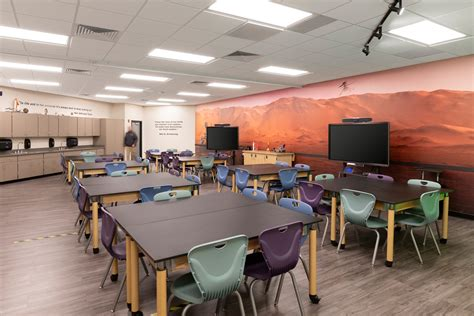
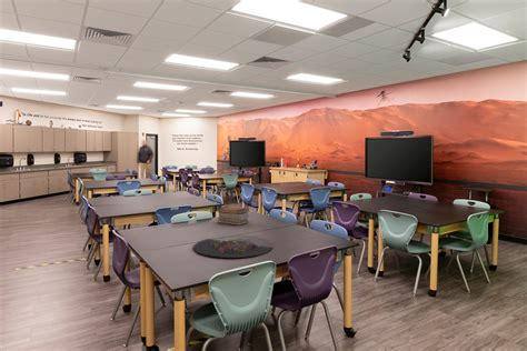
+ board game (233, 244)
+ book stack (232, 215)
